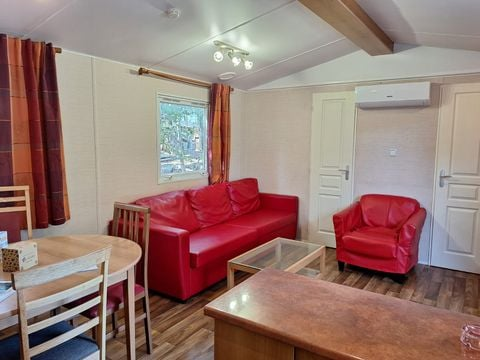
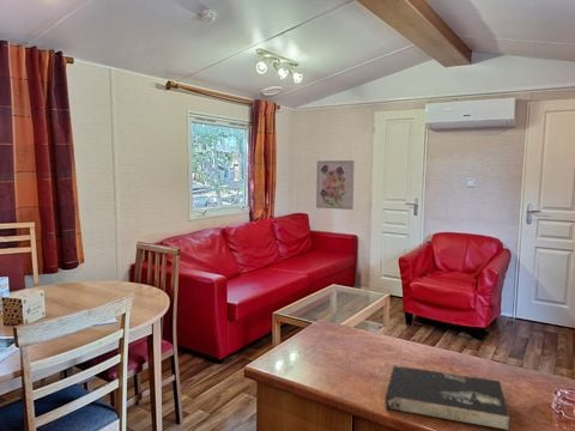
+ wall art (334, 184)
+ book (443, 394)
